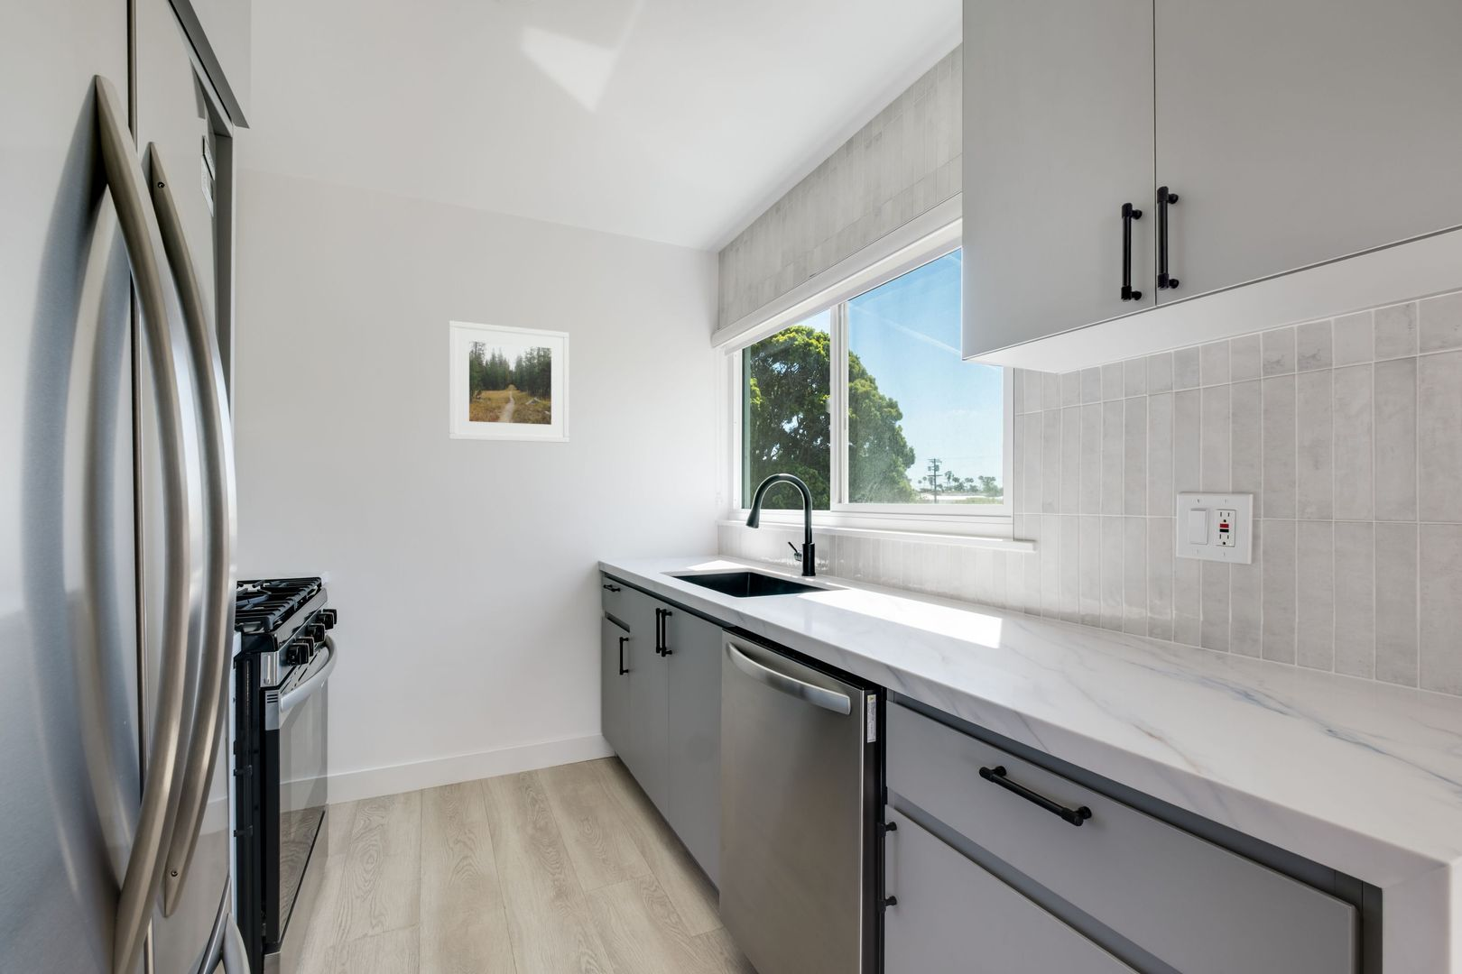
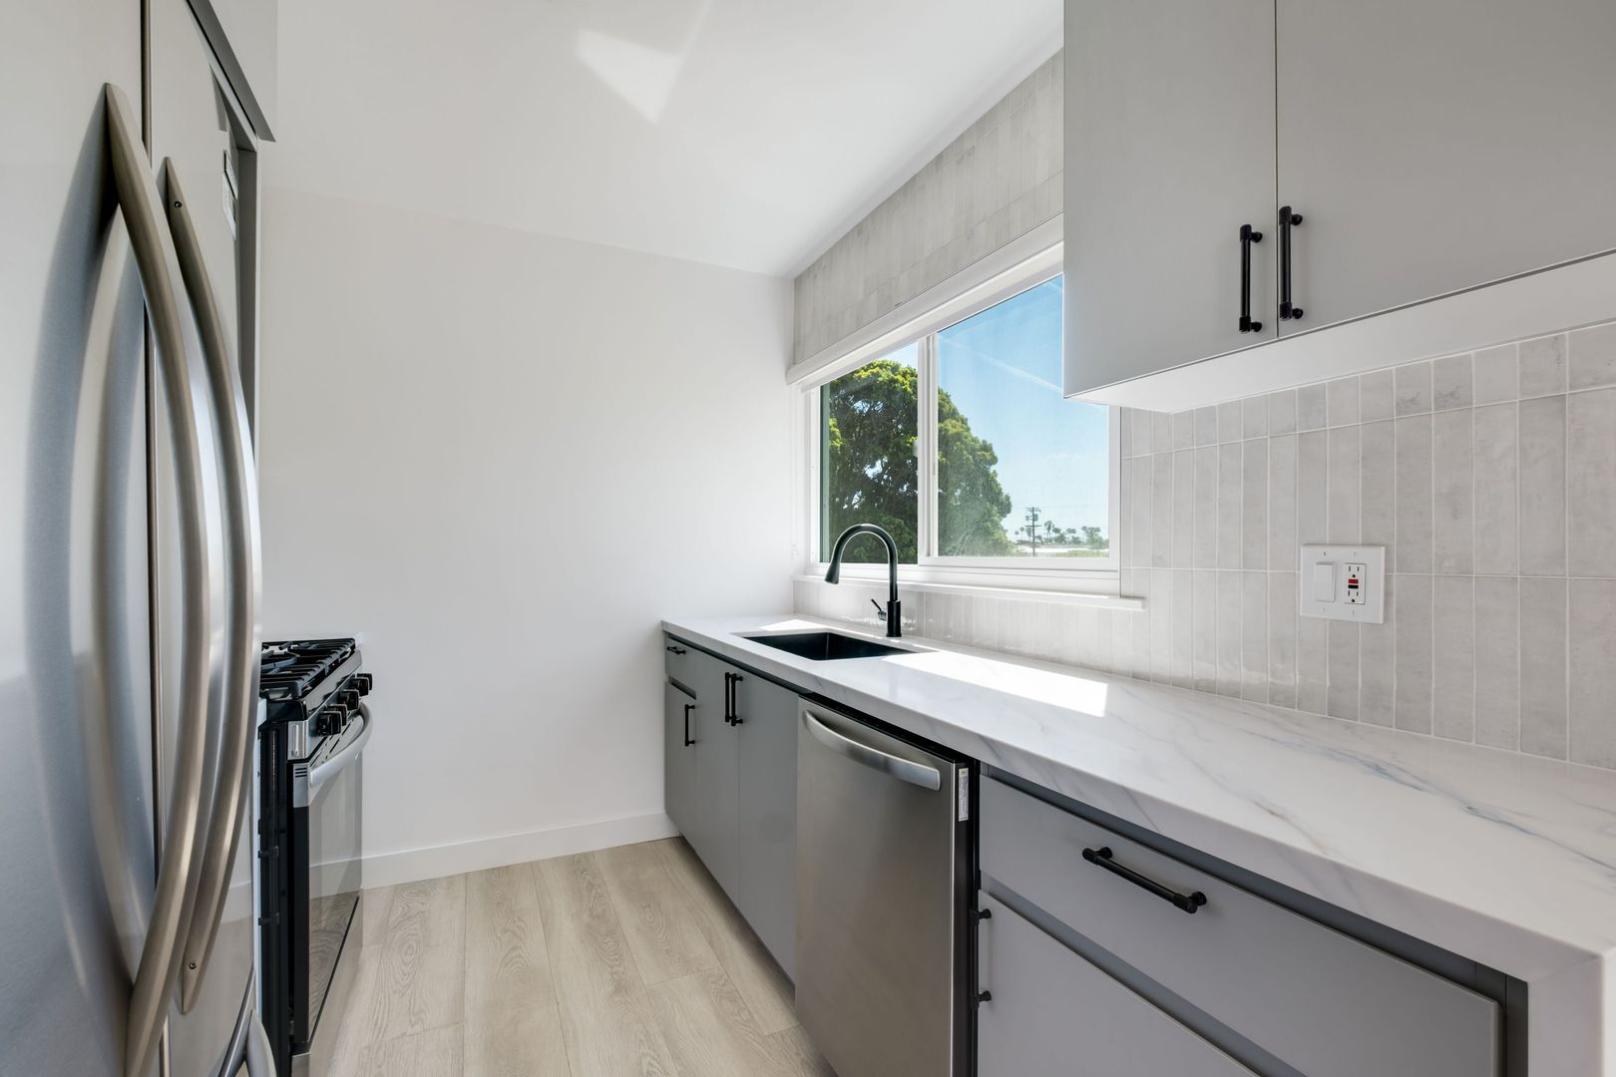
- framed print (511, 384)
